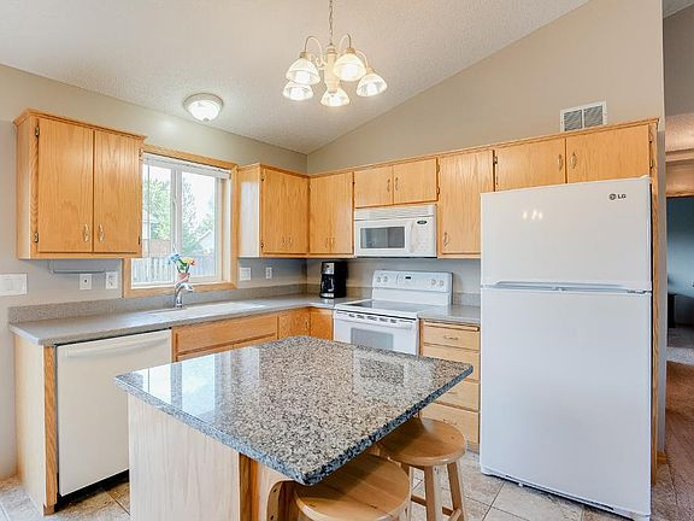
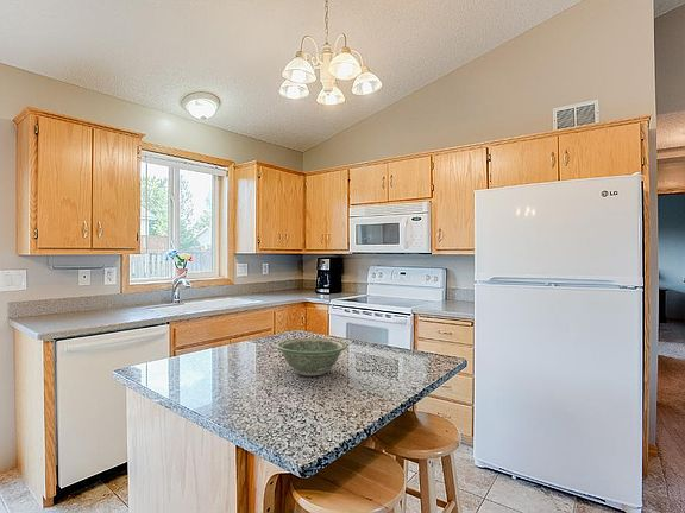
+ bowl (312, 357)
